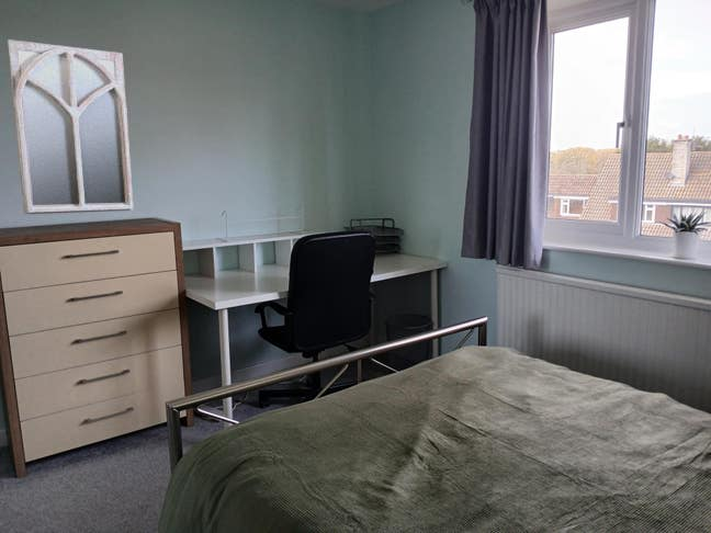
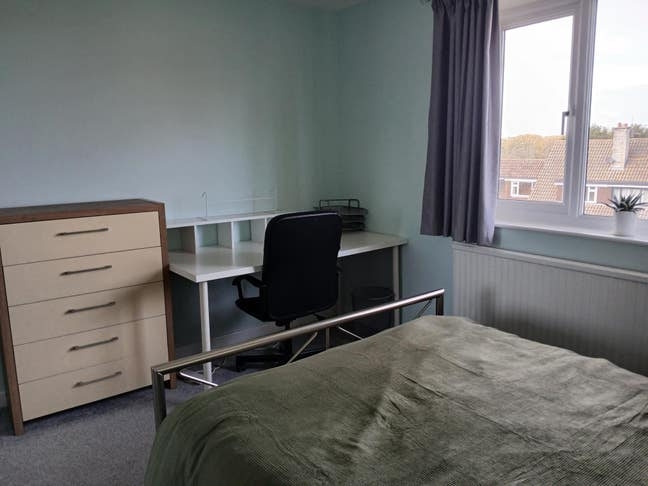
- home mirror (75, 131)
